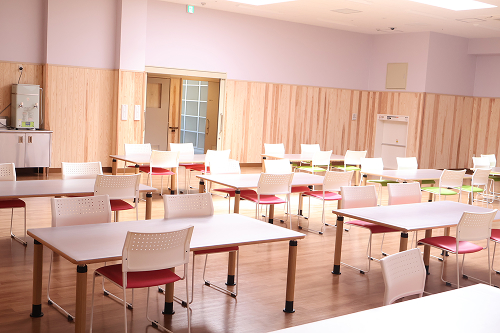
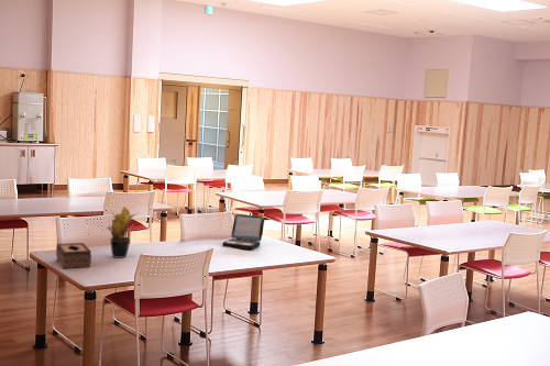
+ laptop (243, 231)
+ potted plant (120, 230)
+ tissue box (73, 255)
